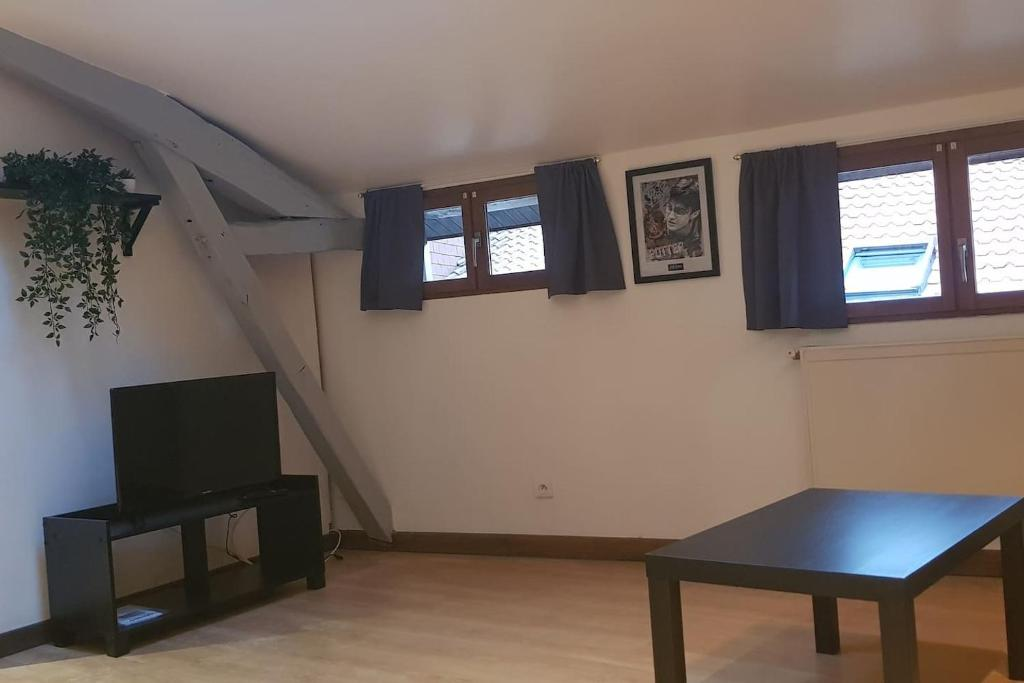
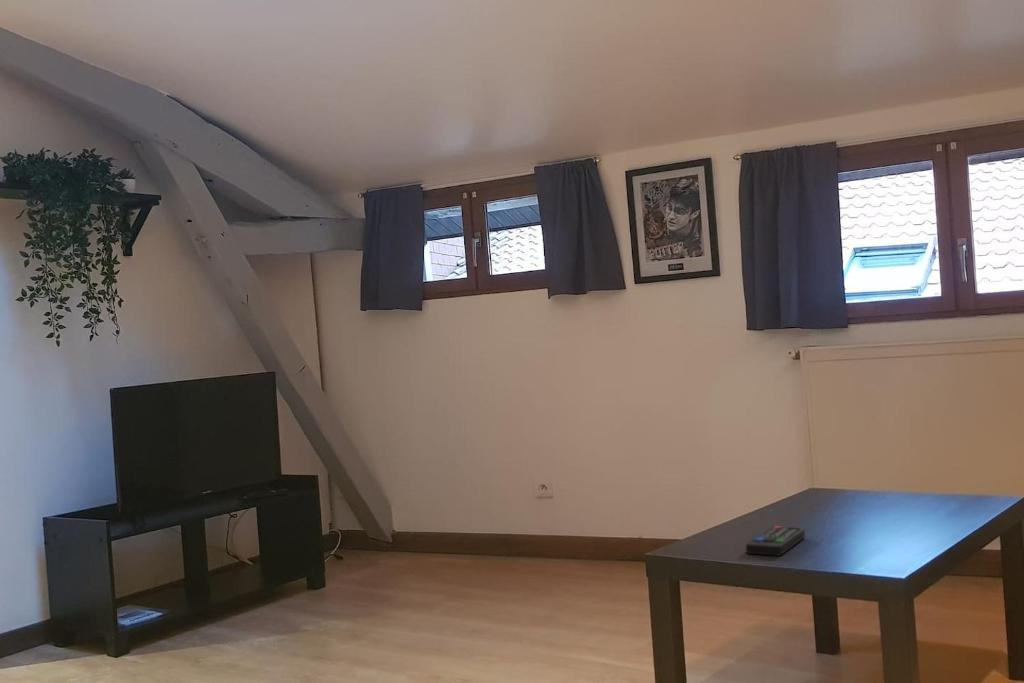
+ remote control (776, 539)
